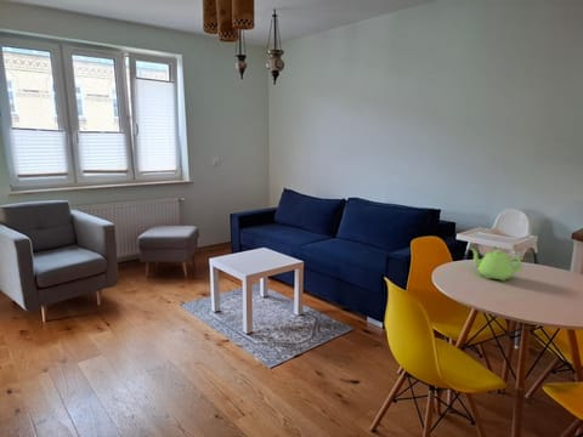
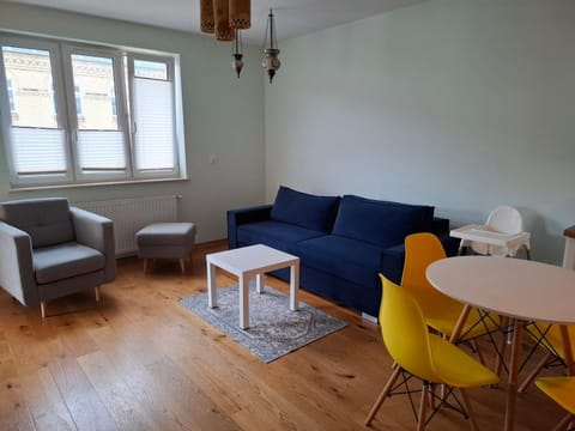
- teapot (494, 263)
